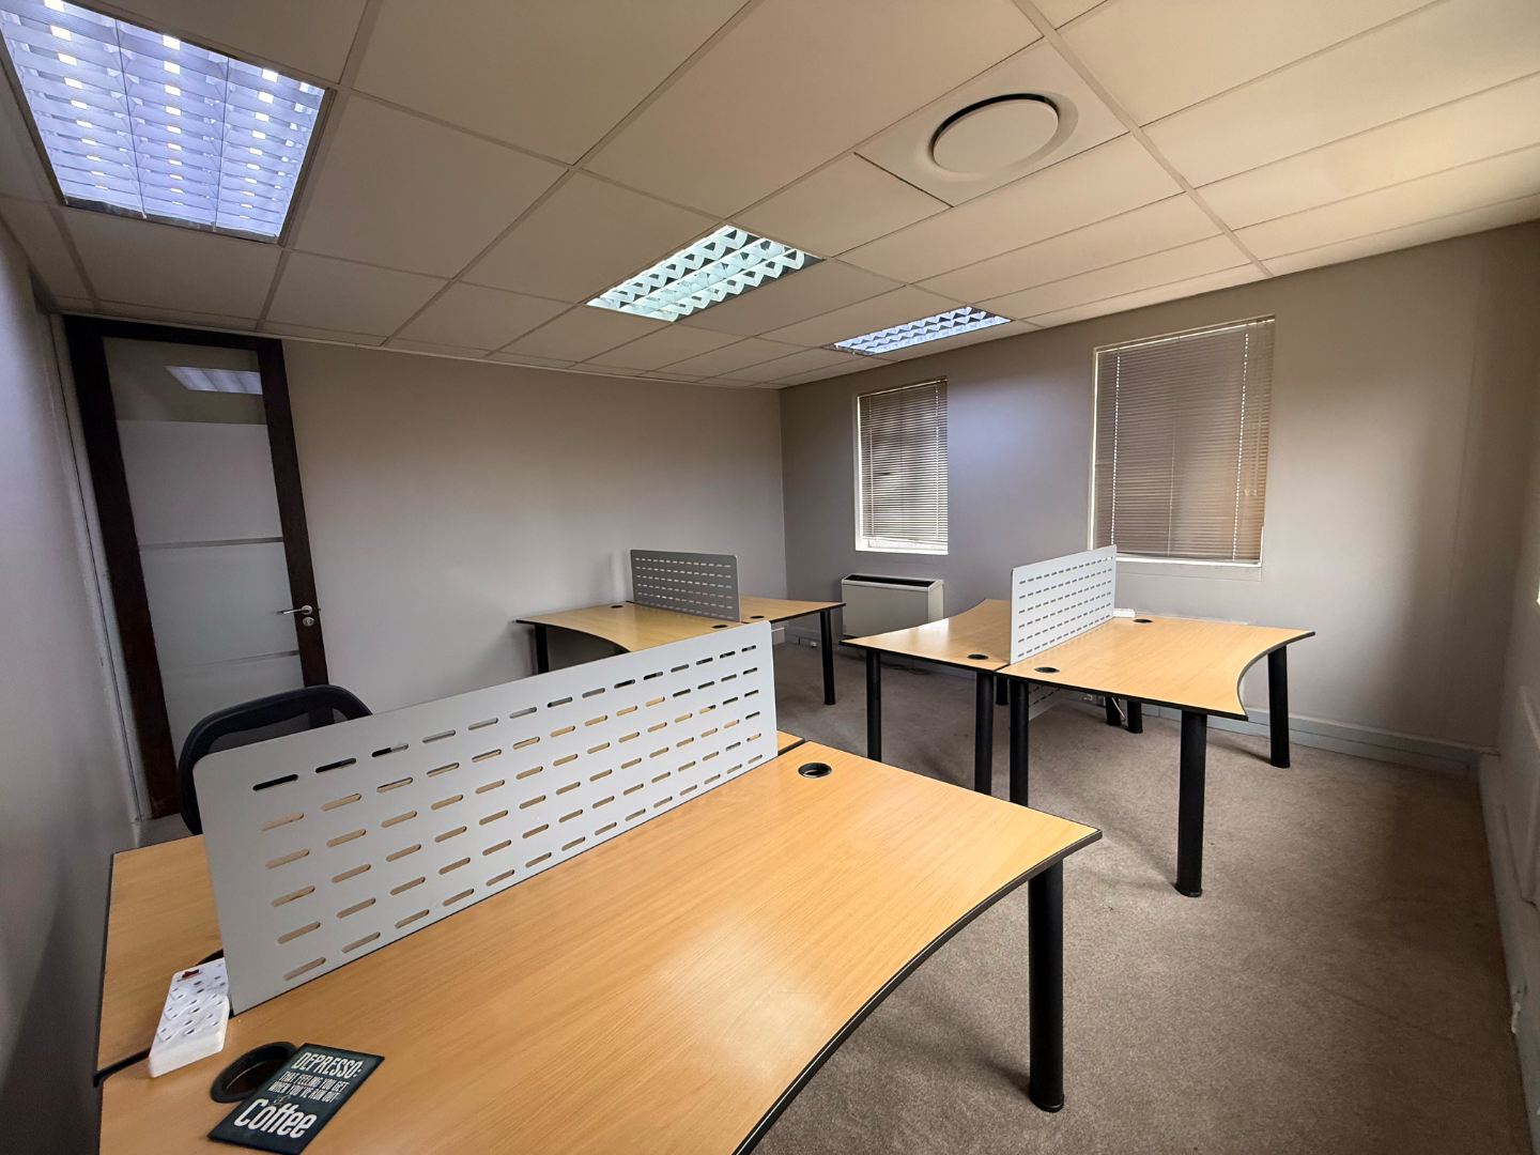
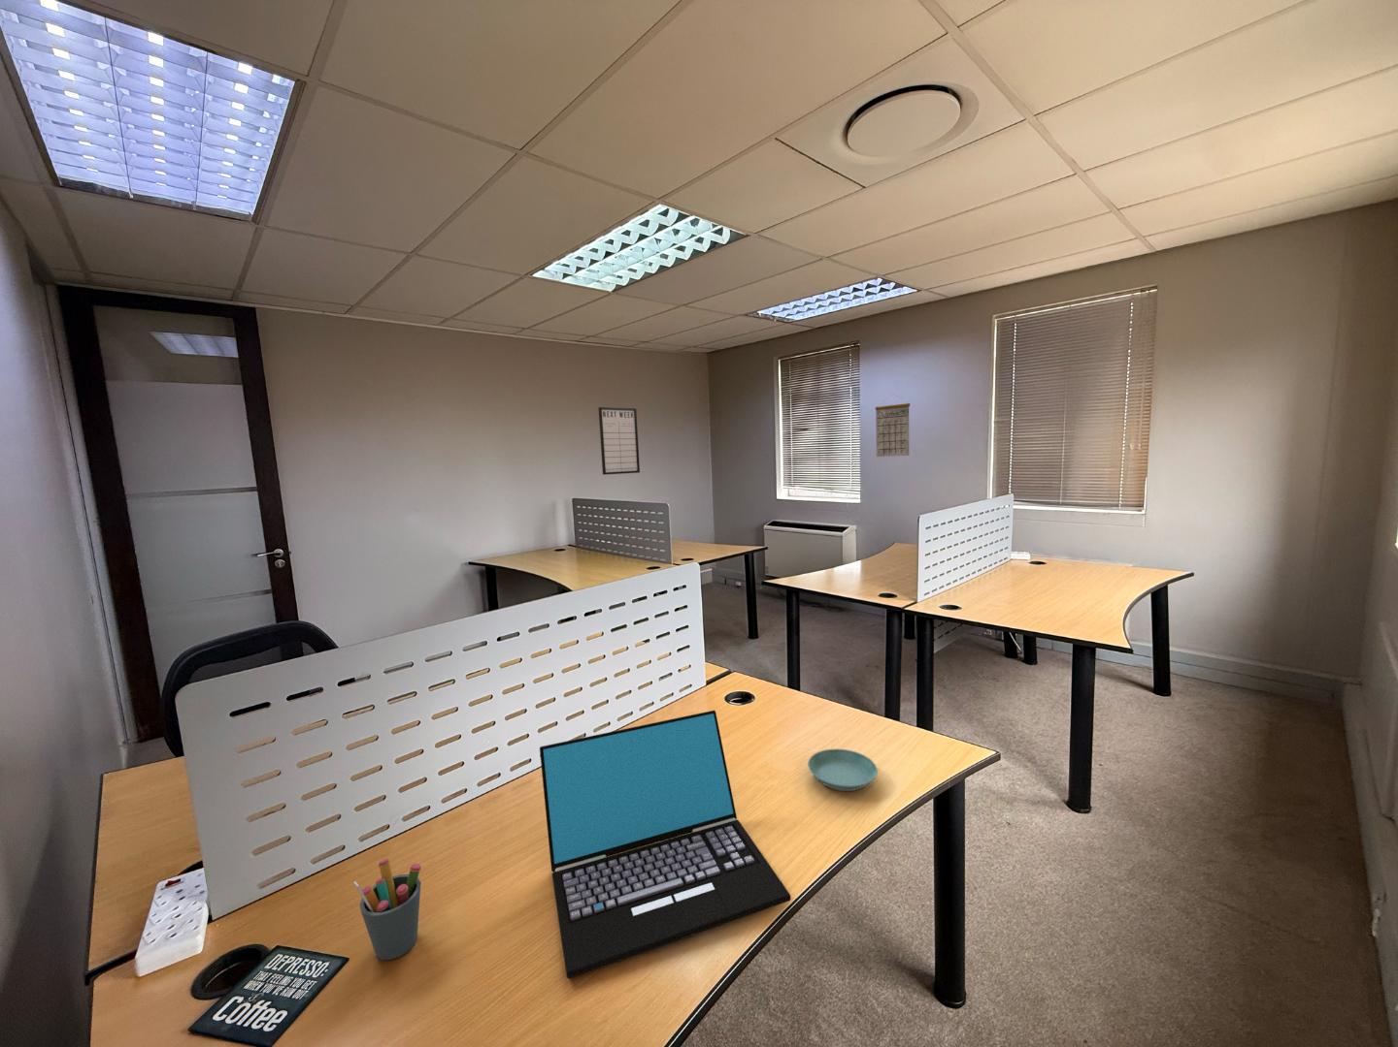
+ writing board (620, 440)
+ laptop (655, 816)
+ saucer (842, 771)
+ pen holder (391, 904)
+ calendar (893, 425)
